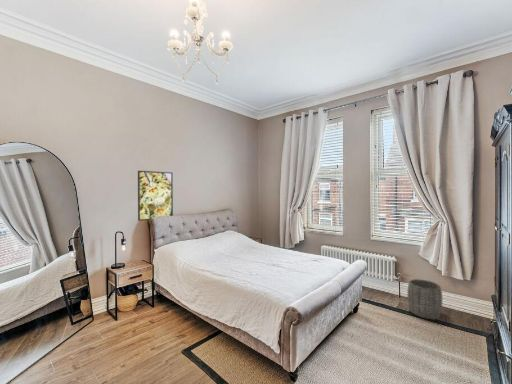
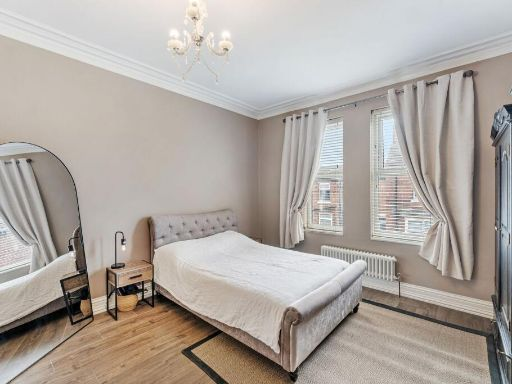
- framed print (156, 195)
- woven basket (424, 298)
